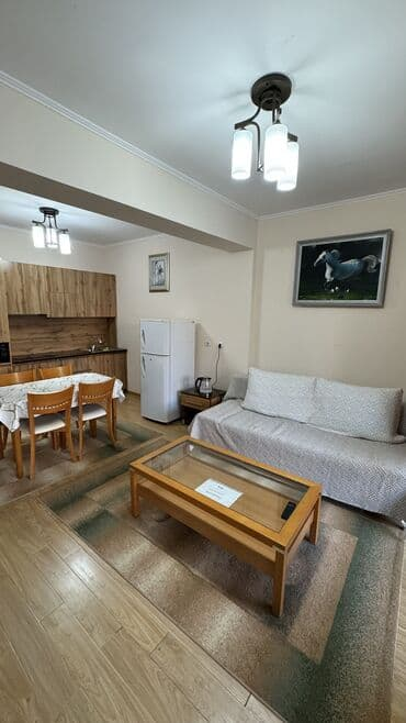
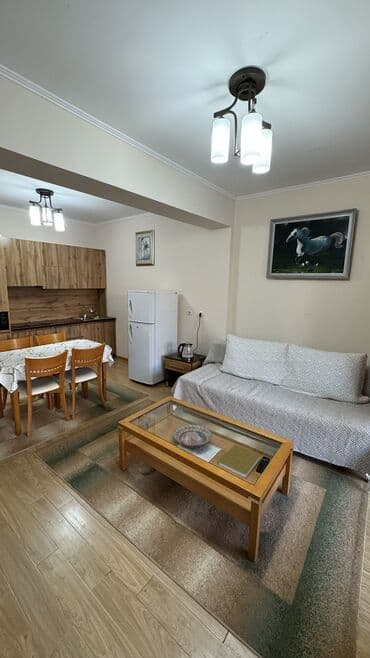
+ book (239, 459)
+ decorative bowl (192, 438)
